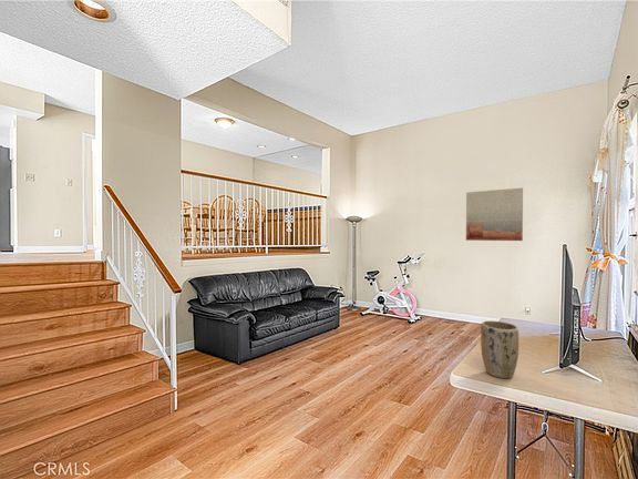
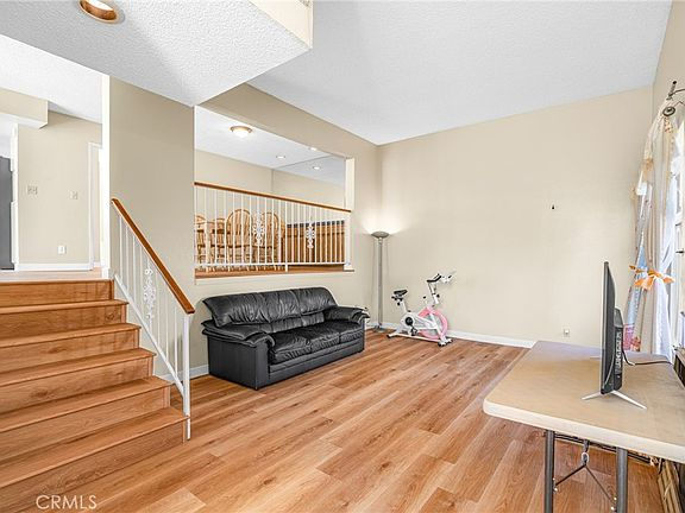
- plant pot (498, 348)
- wall art (493, 215)
